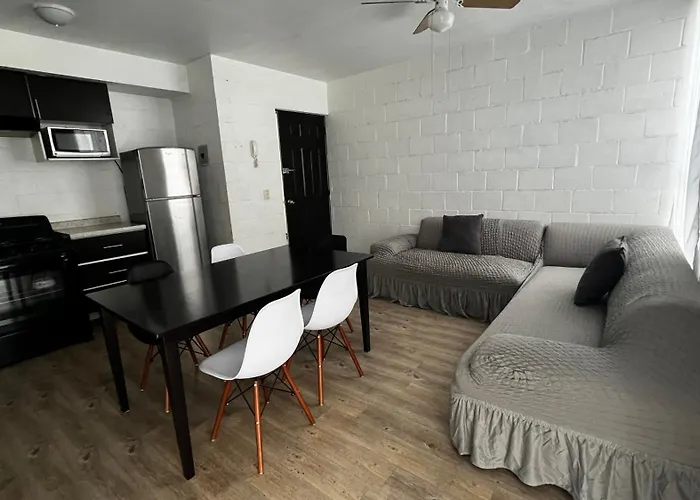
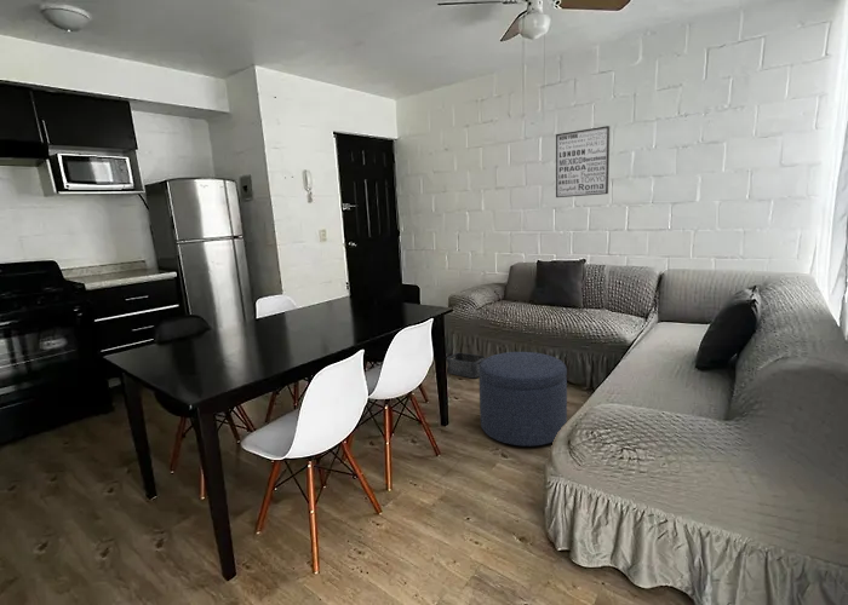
+ ottoman (522, 394)
+ storage bin (466, 364)
+ wall art (581, 163)
